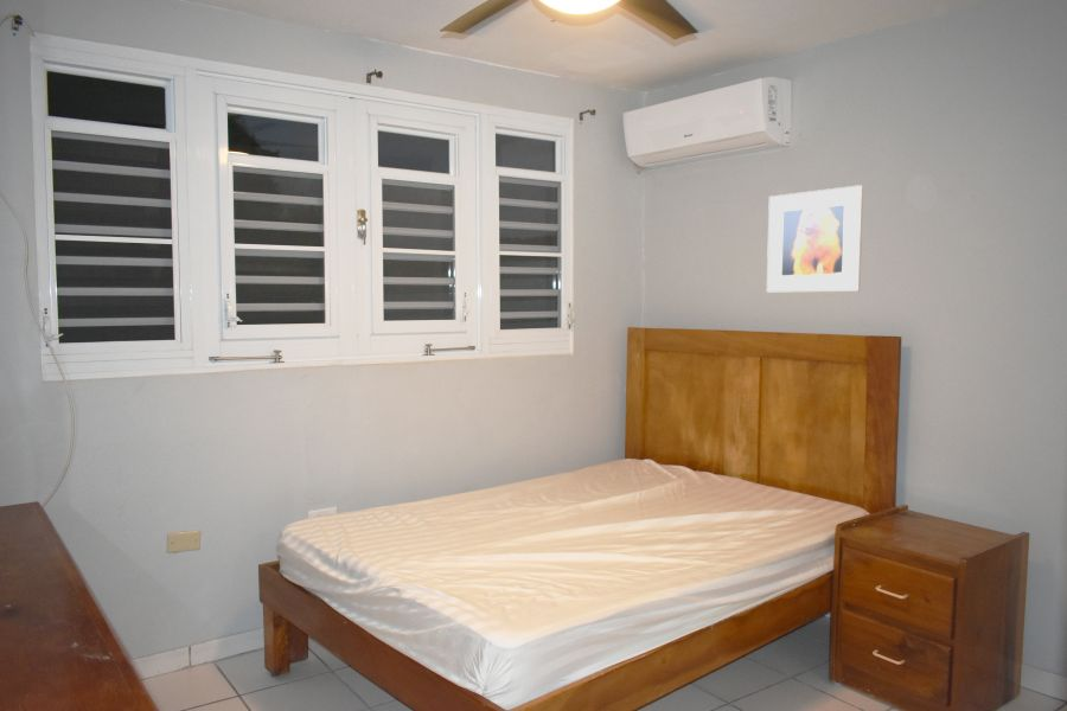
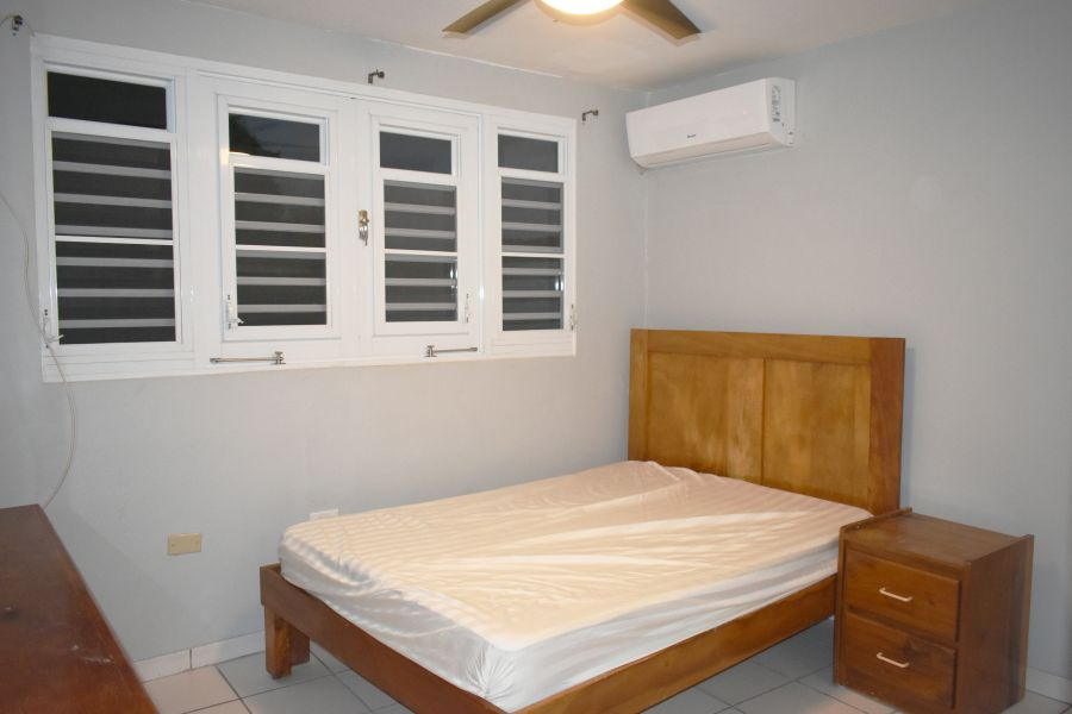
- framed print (812, 241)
